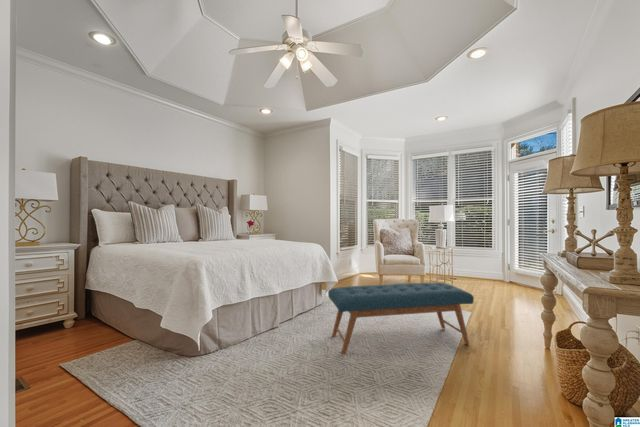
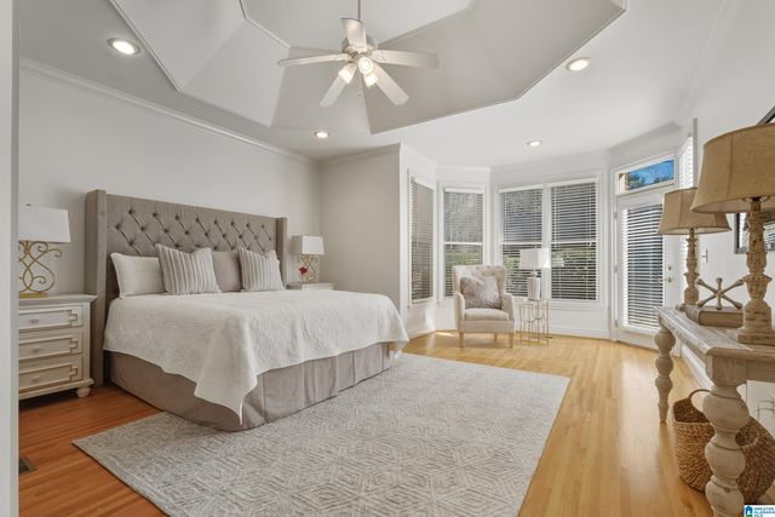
- bench (398, 313)
